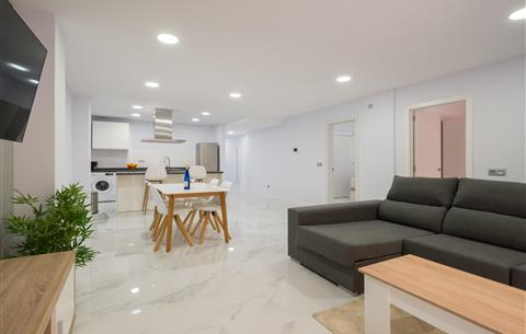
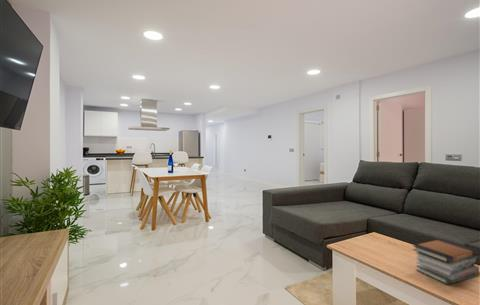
+ book stack (445, 260)
